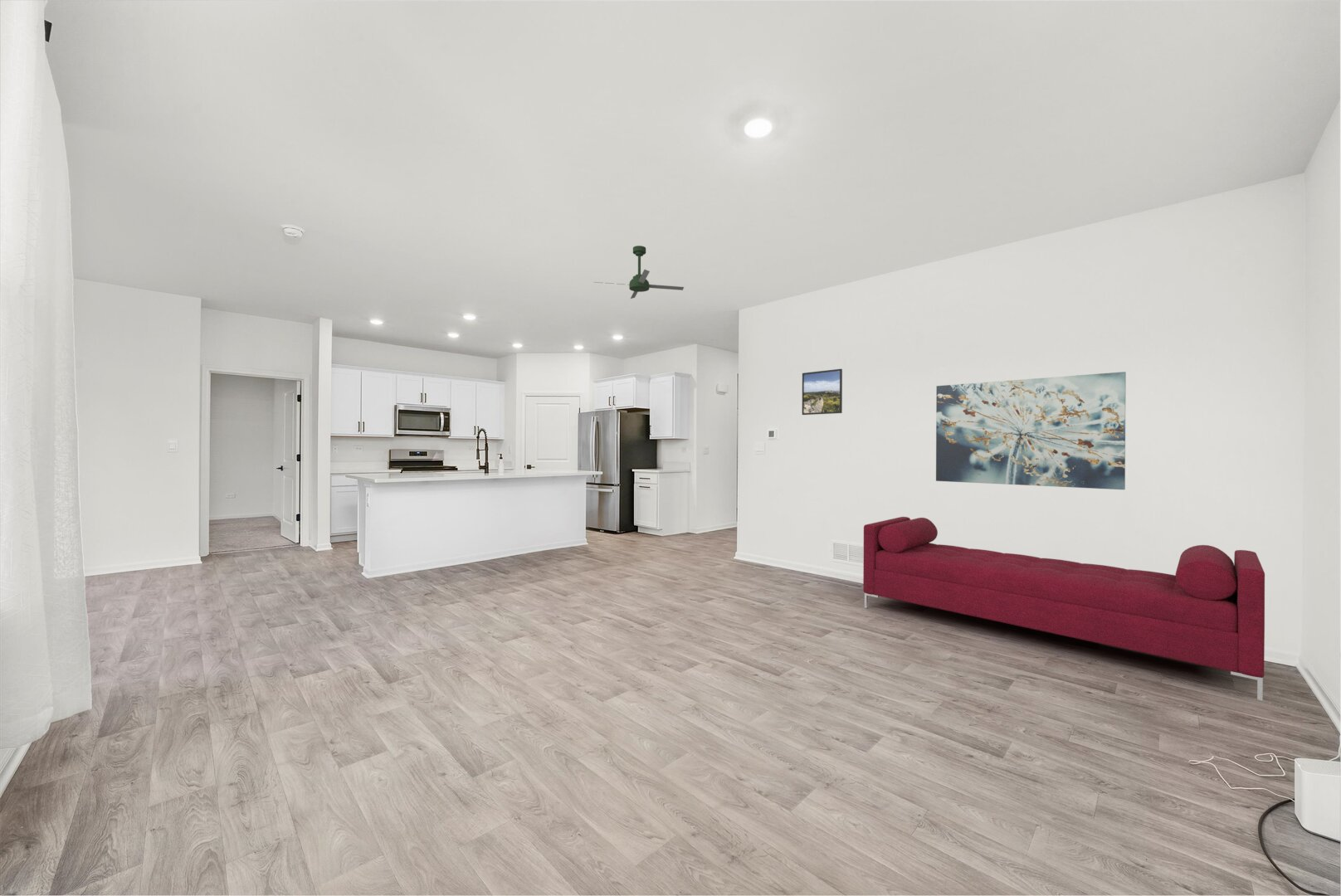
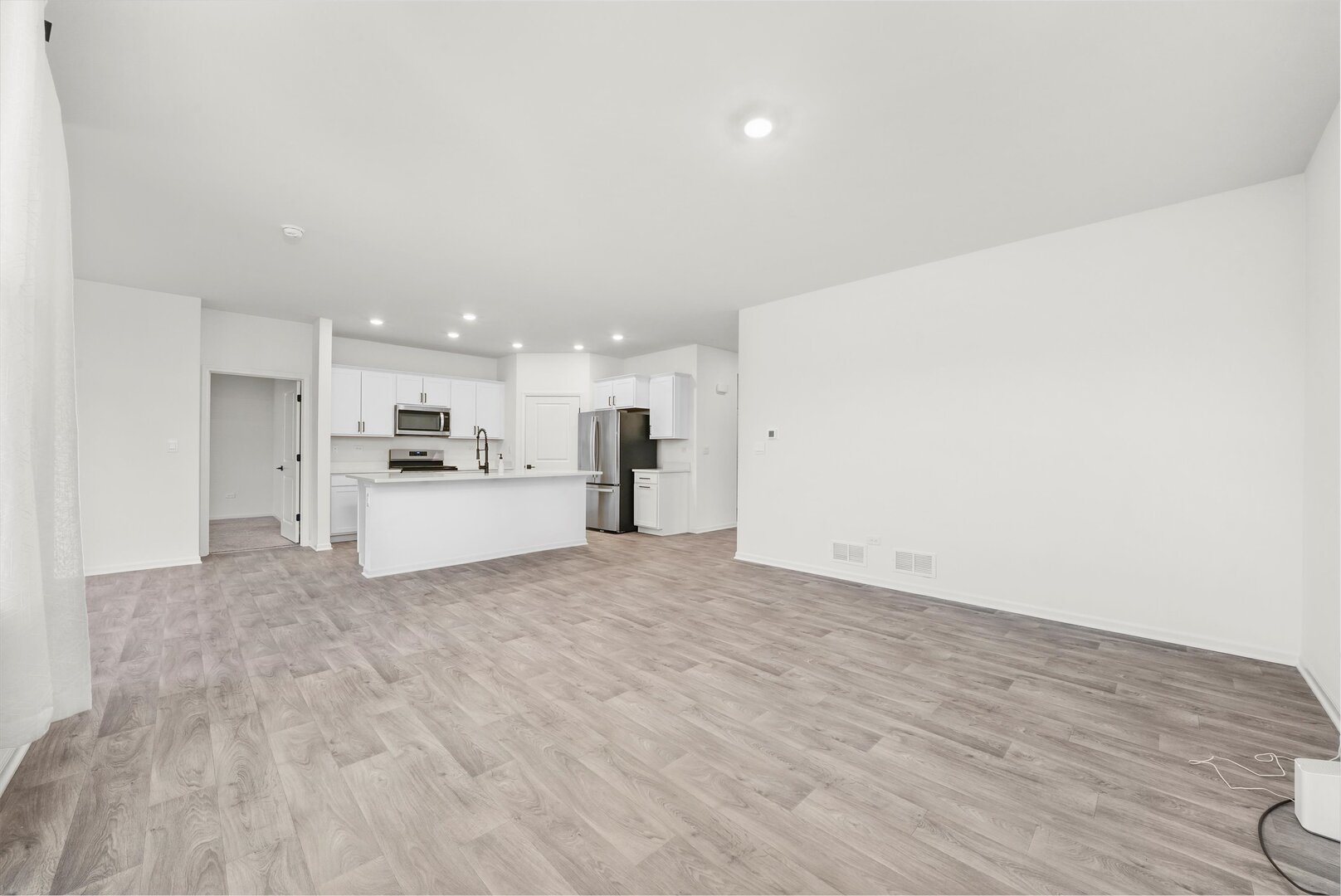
- wall art (1021, 432)
- ceiling fan (639, 268)
- sofa (1031, 582)
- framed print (822, 392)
